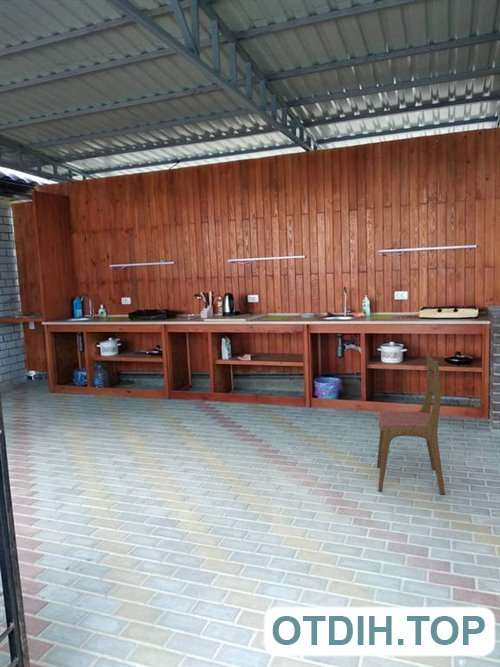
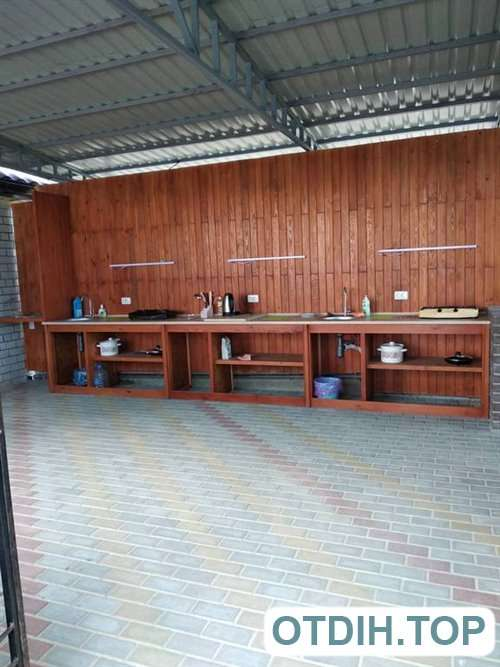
- dining chair (407, 418)
